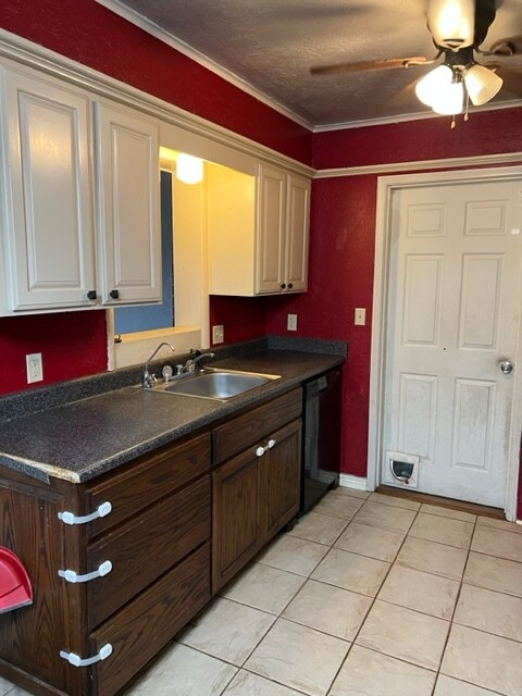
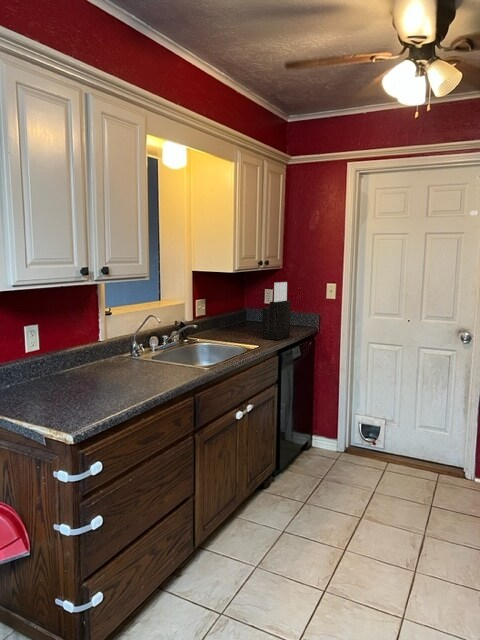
+ knife block (275, 310)
